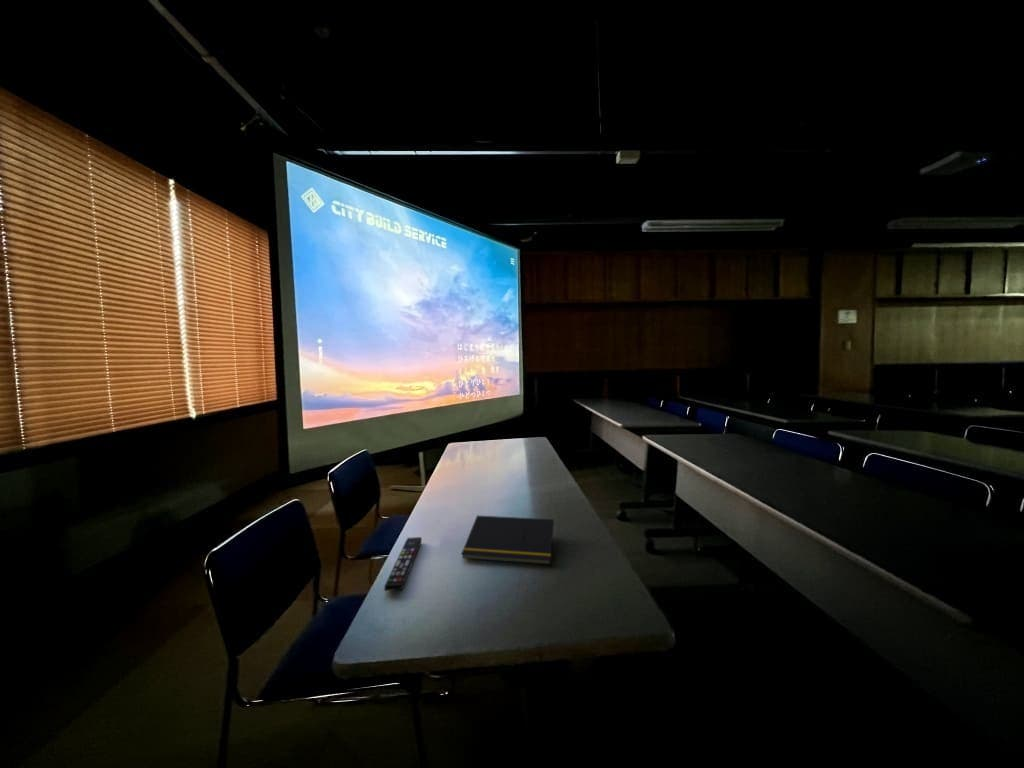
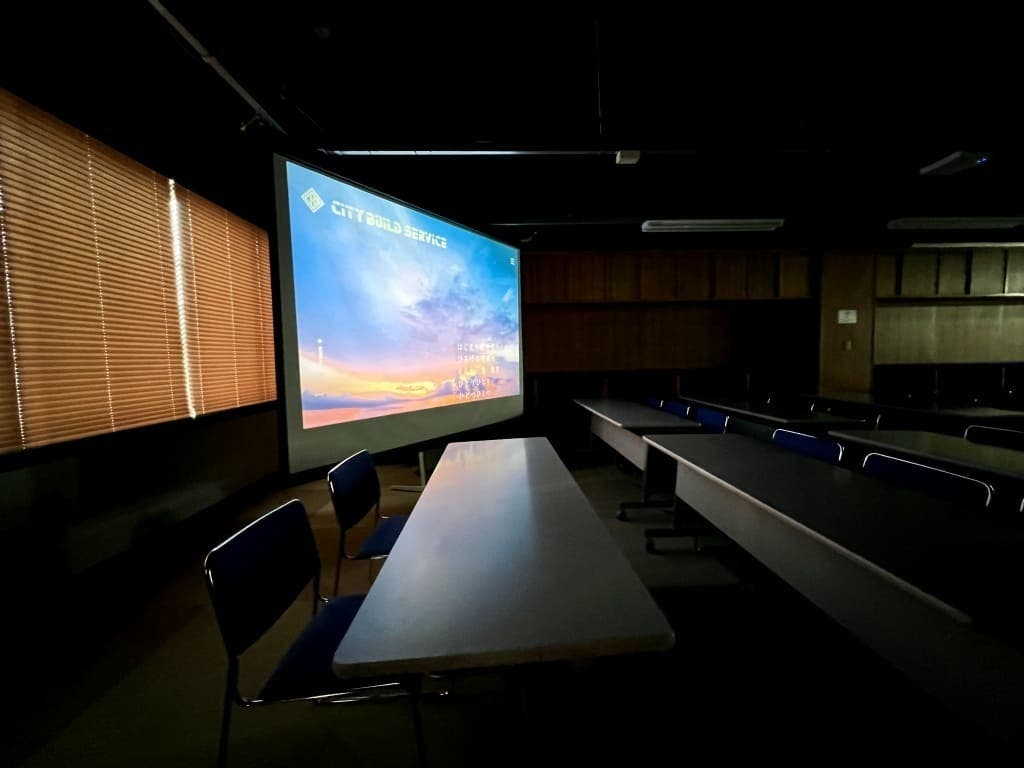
- remote control (405, 560)
- notepad (510, 537)
